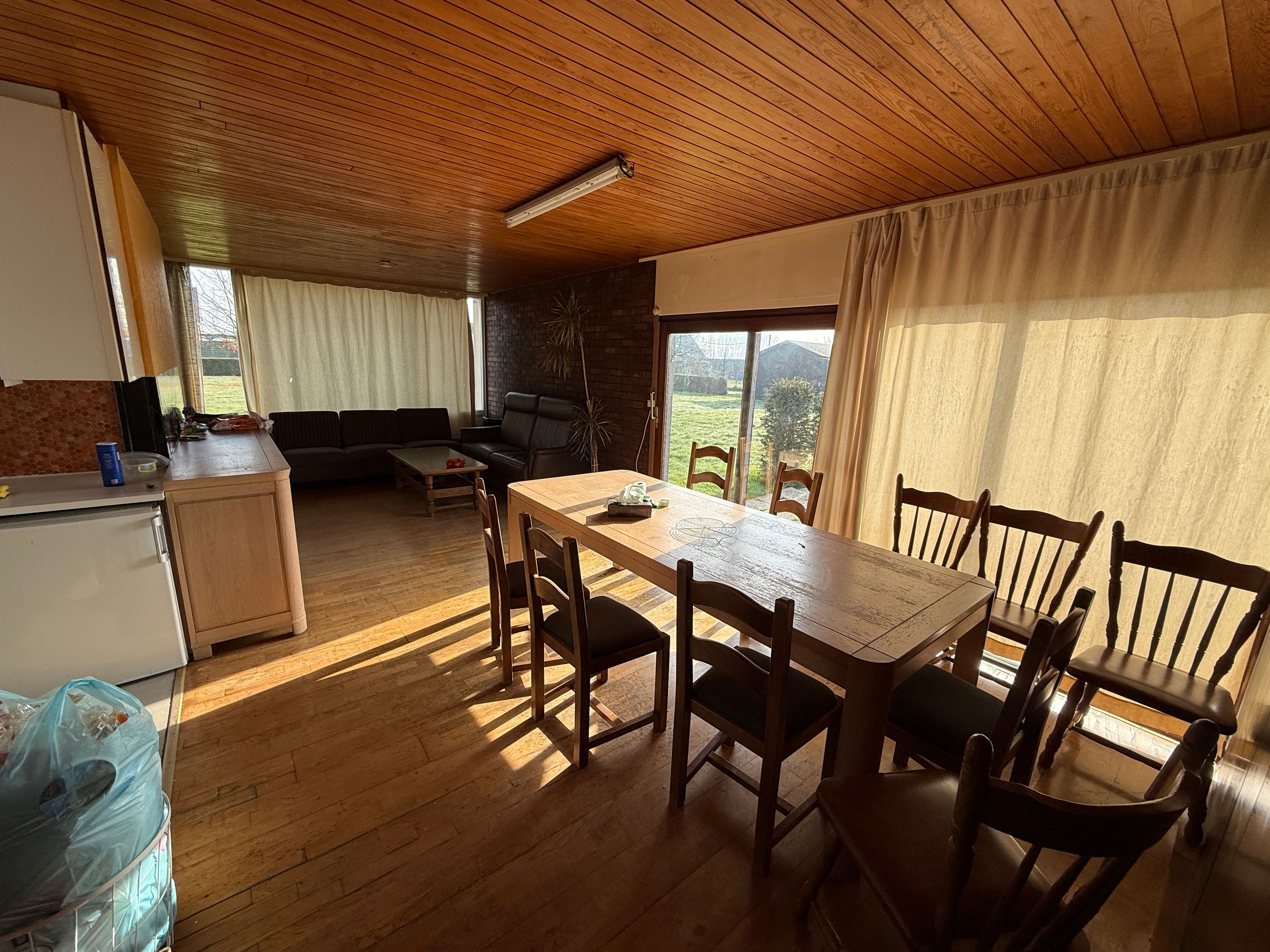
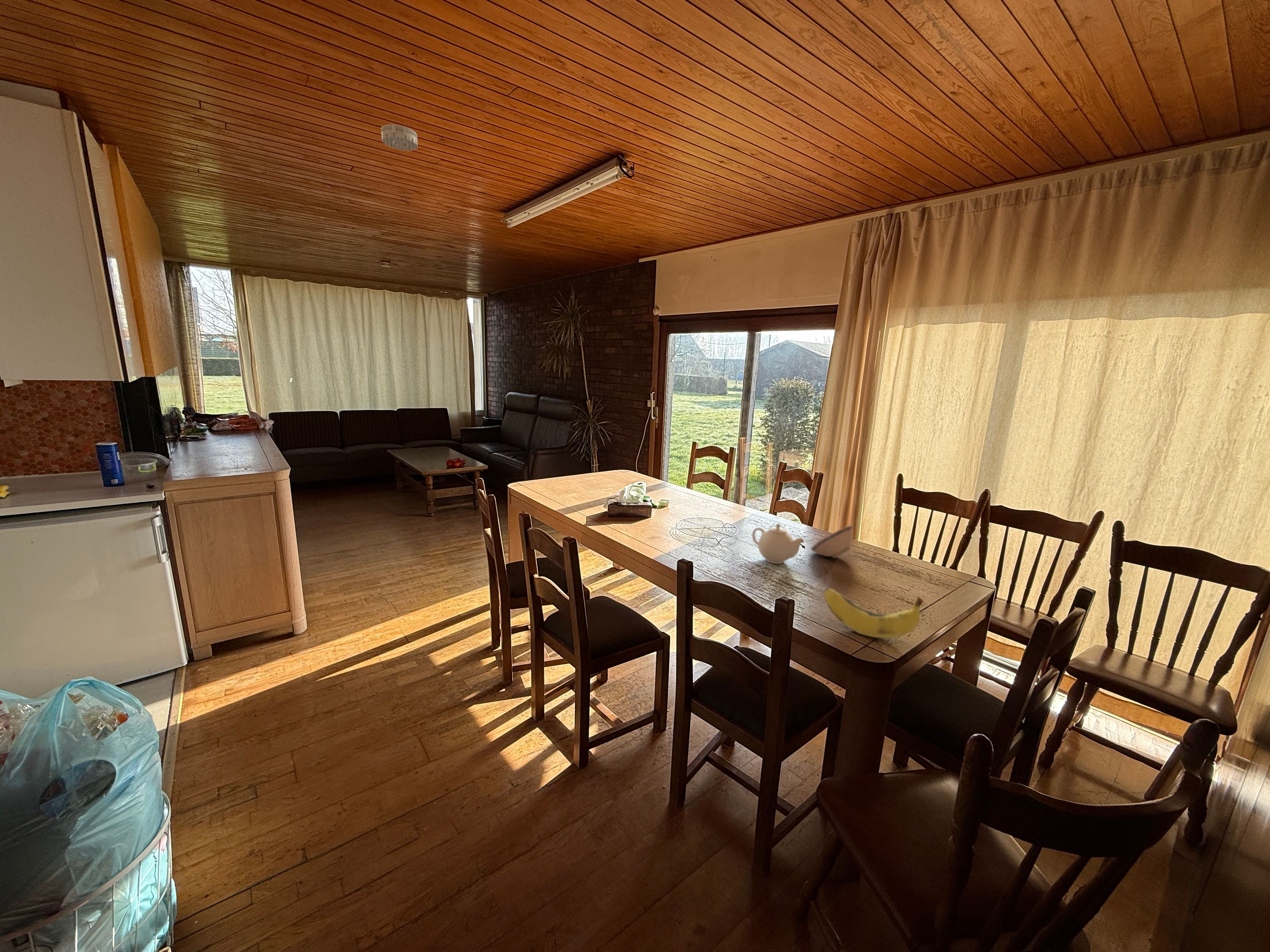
+ banana (868, 610)
+ smoke detector (400, 137)
+ bowl (832, 539)
+ teapot (776, 542)
